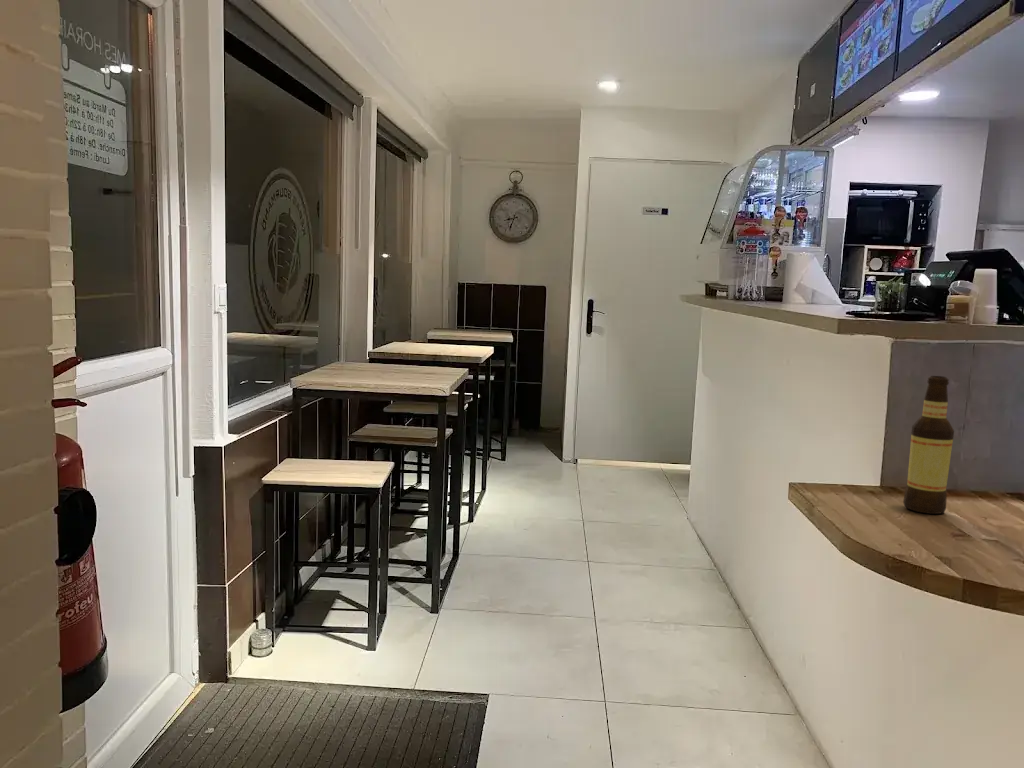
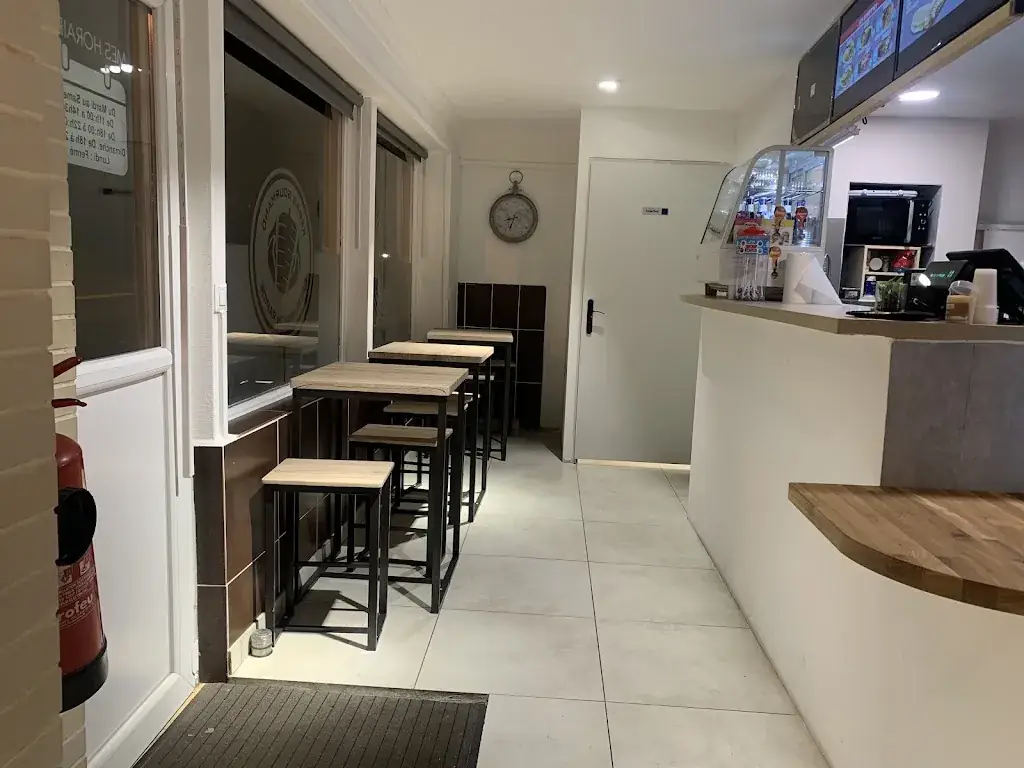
- bottle (931, 443)
